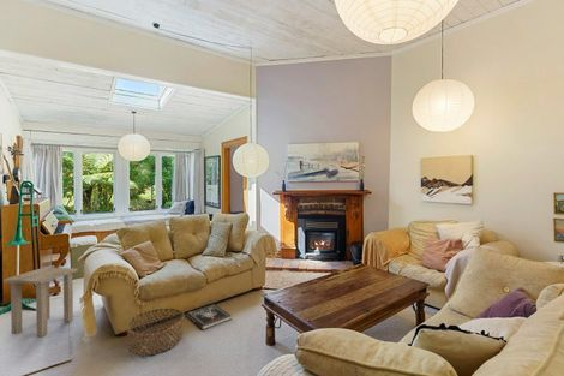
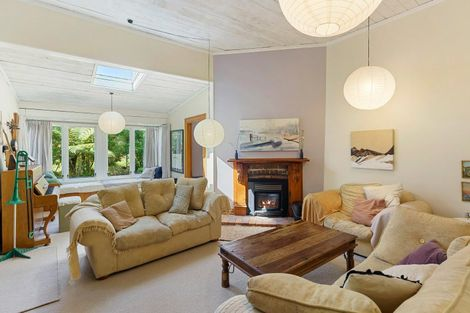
- book (208, 315)
- side table (43, 299)
- basket (156, 329)
